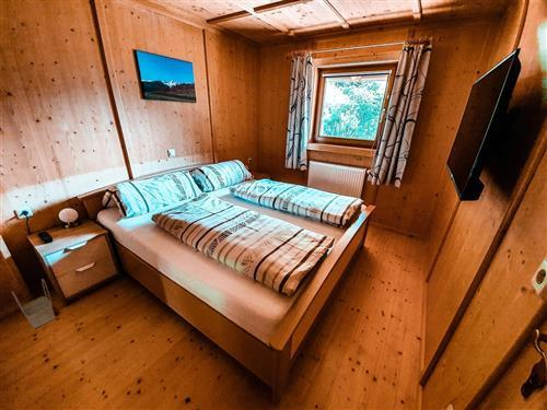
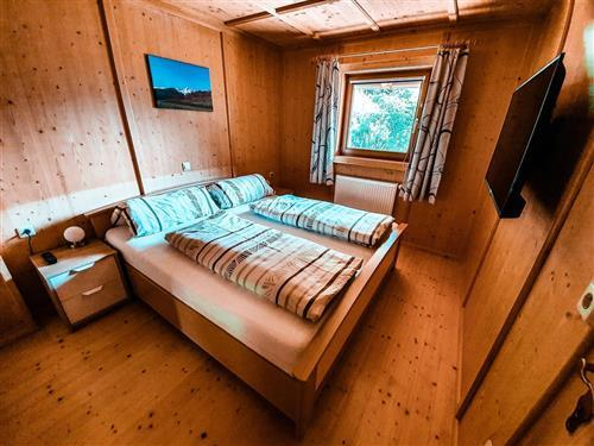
- basket (35, 302)
